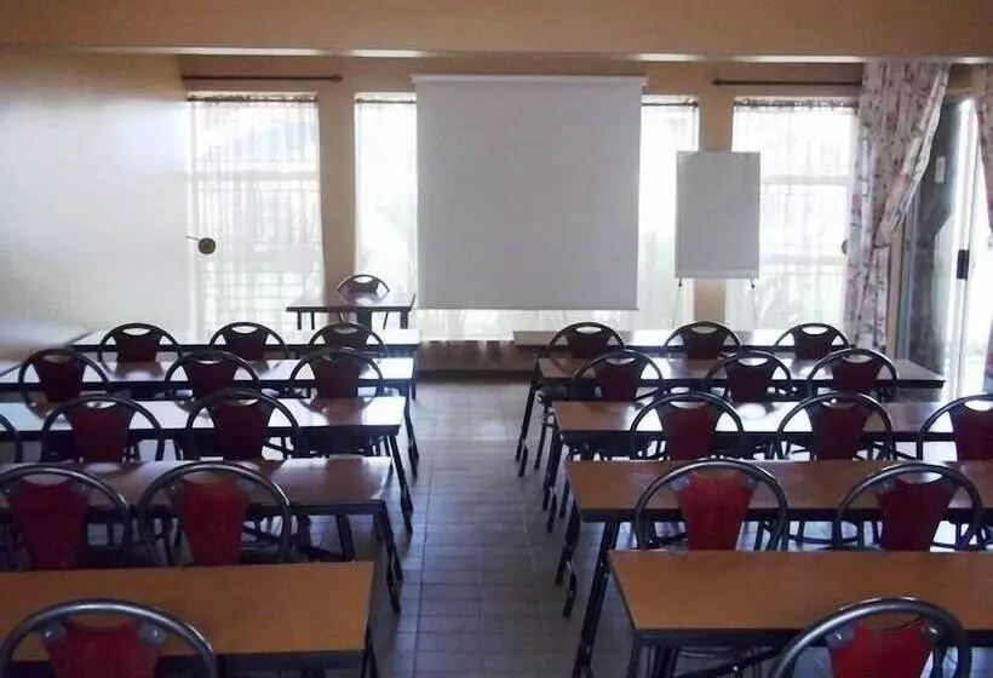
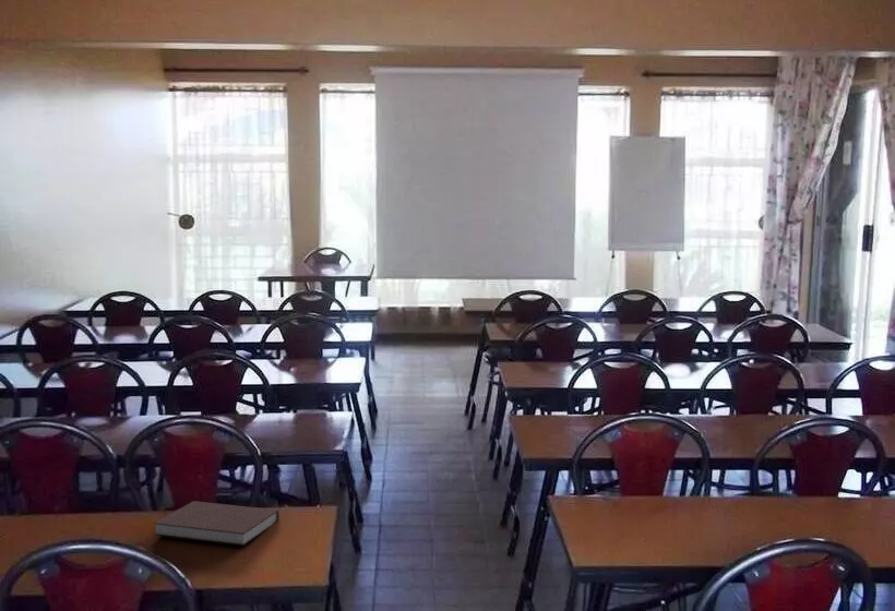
+ notebook (217, 522)
